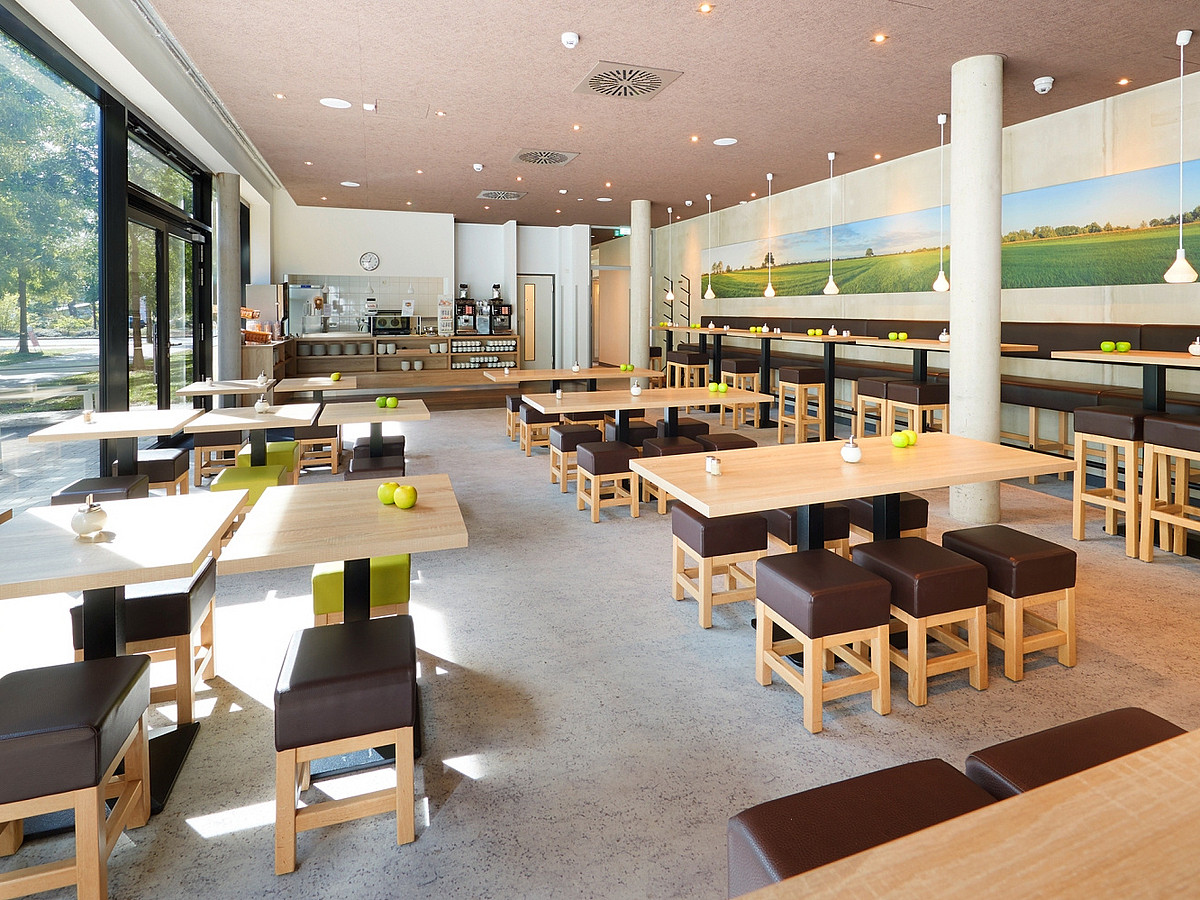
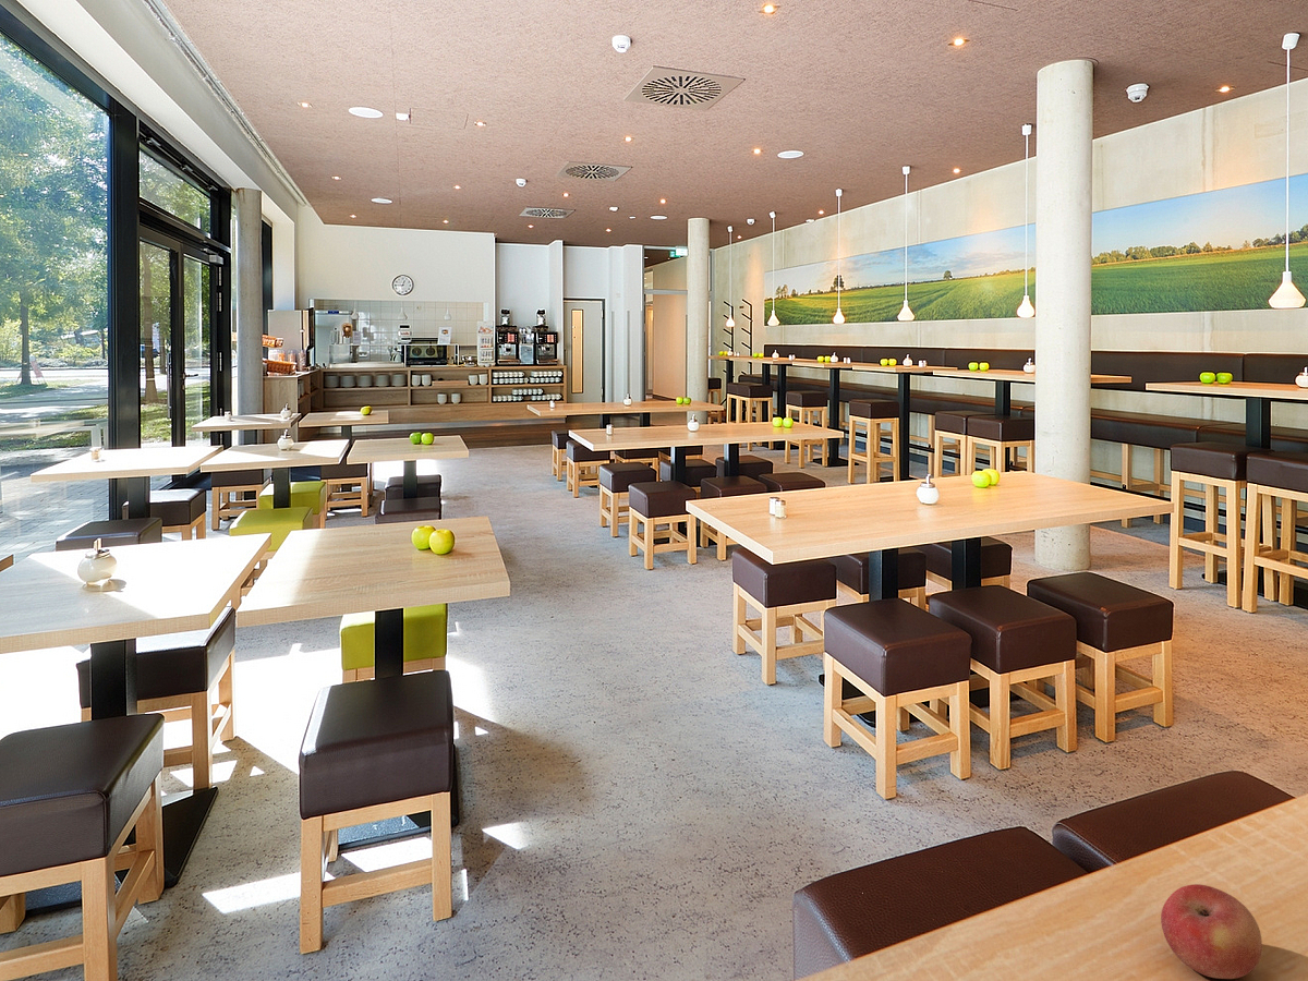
+ apple (1210, 930)
